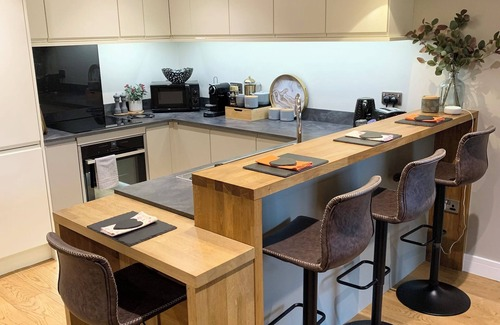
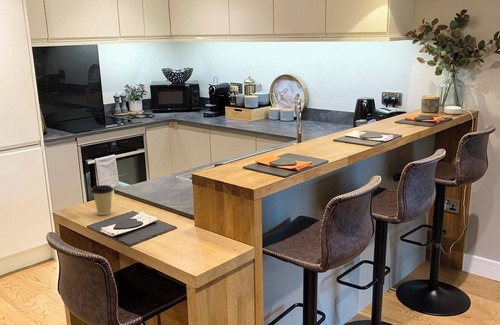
+ coffee cup (103, 199)
